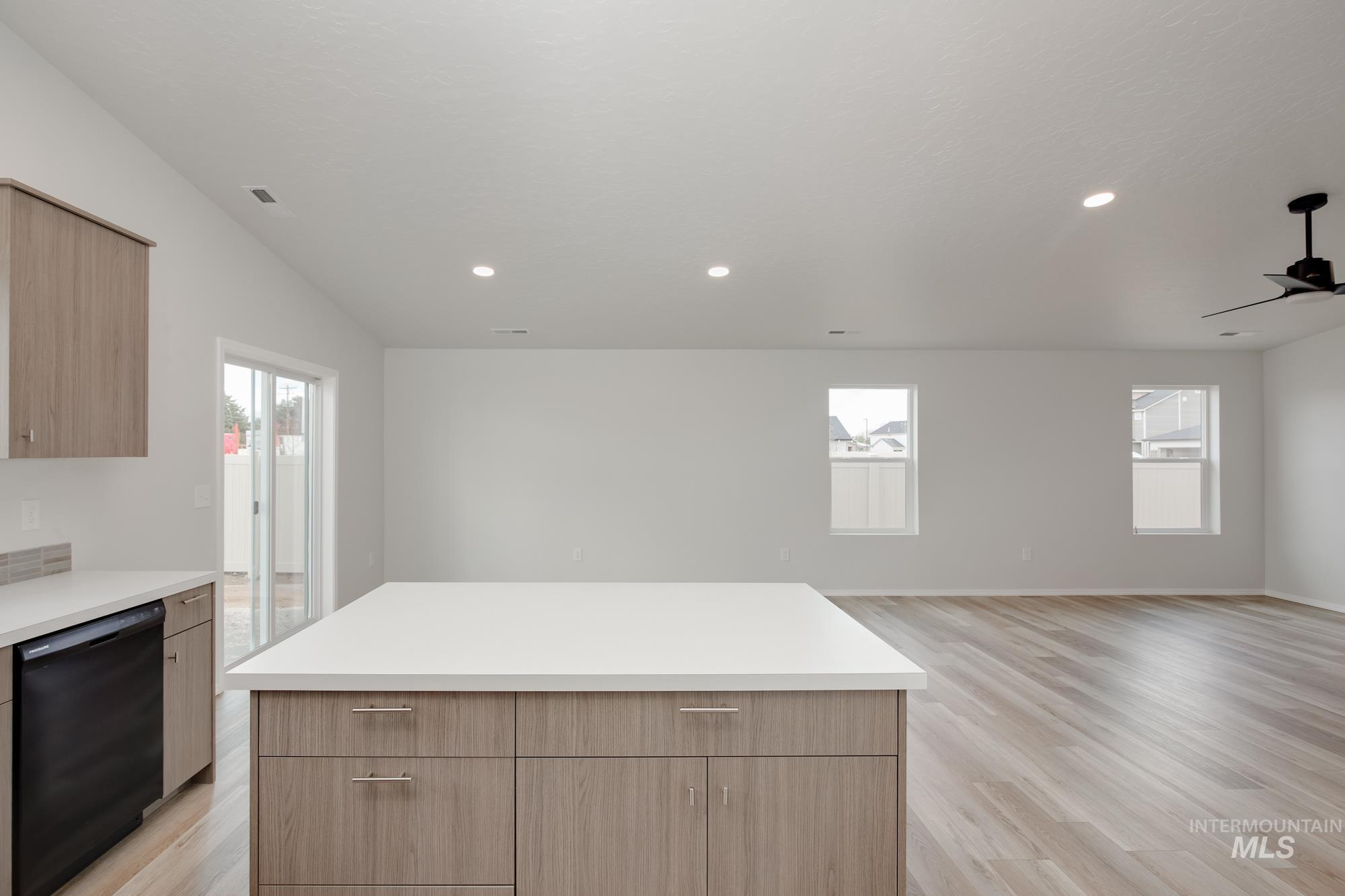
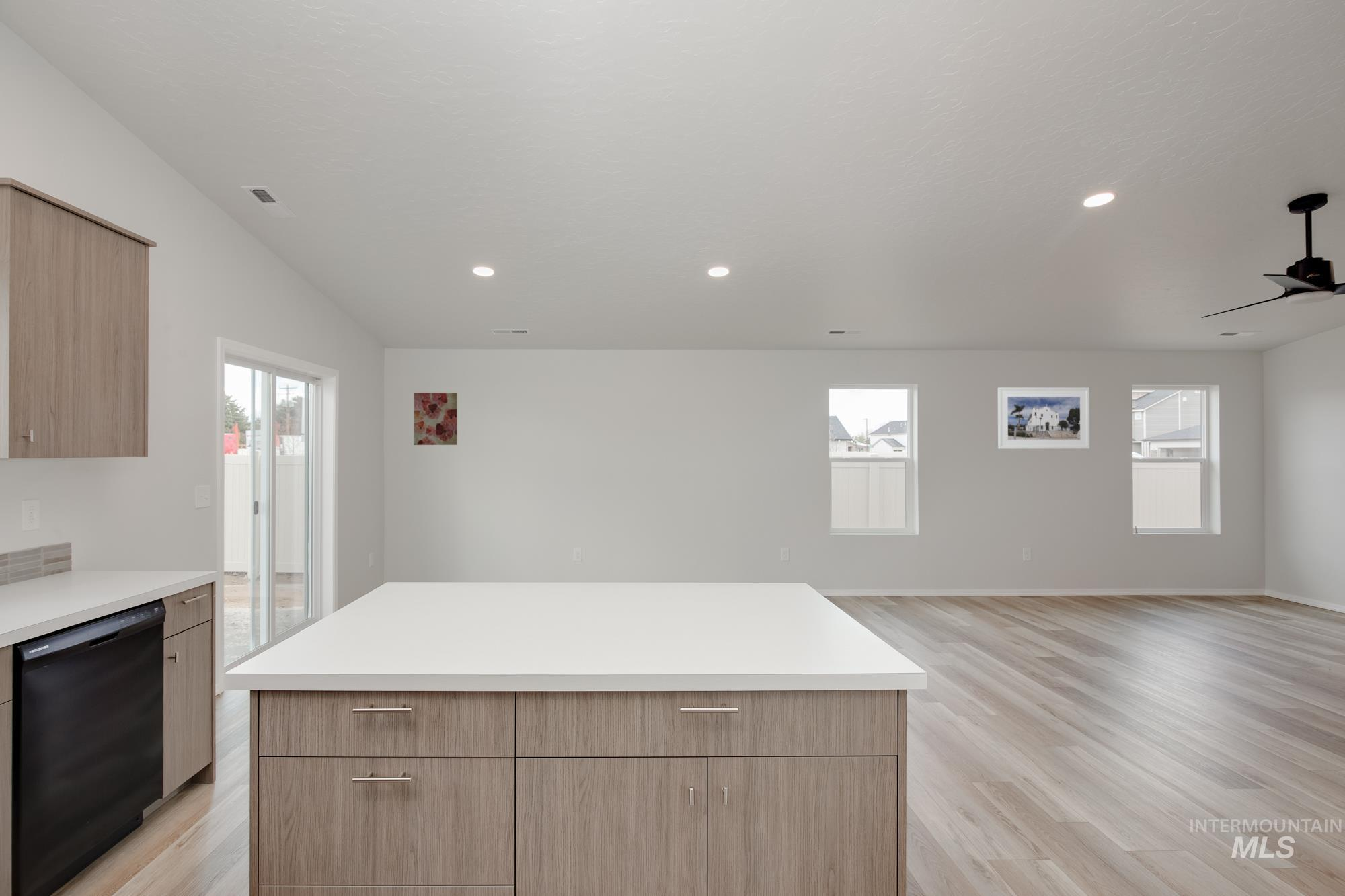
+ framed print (1043, 418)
+ wall art (435, 419)
